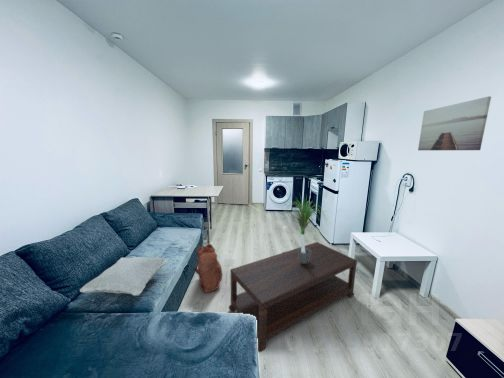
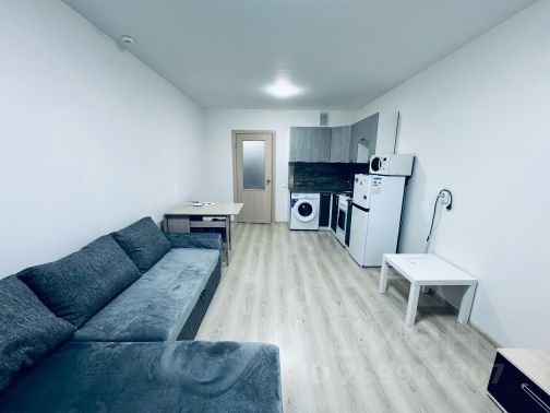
- backpack (206, 265)
- coffee table (295, 283)
- wall art (448, 128)
- potted plant (303, 227)
- cushion (129, 273)
